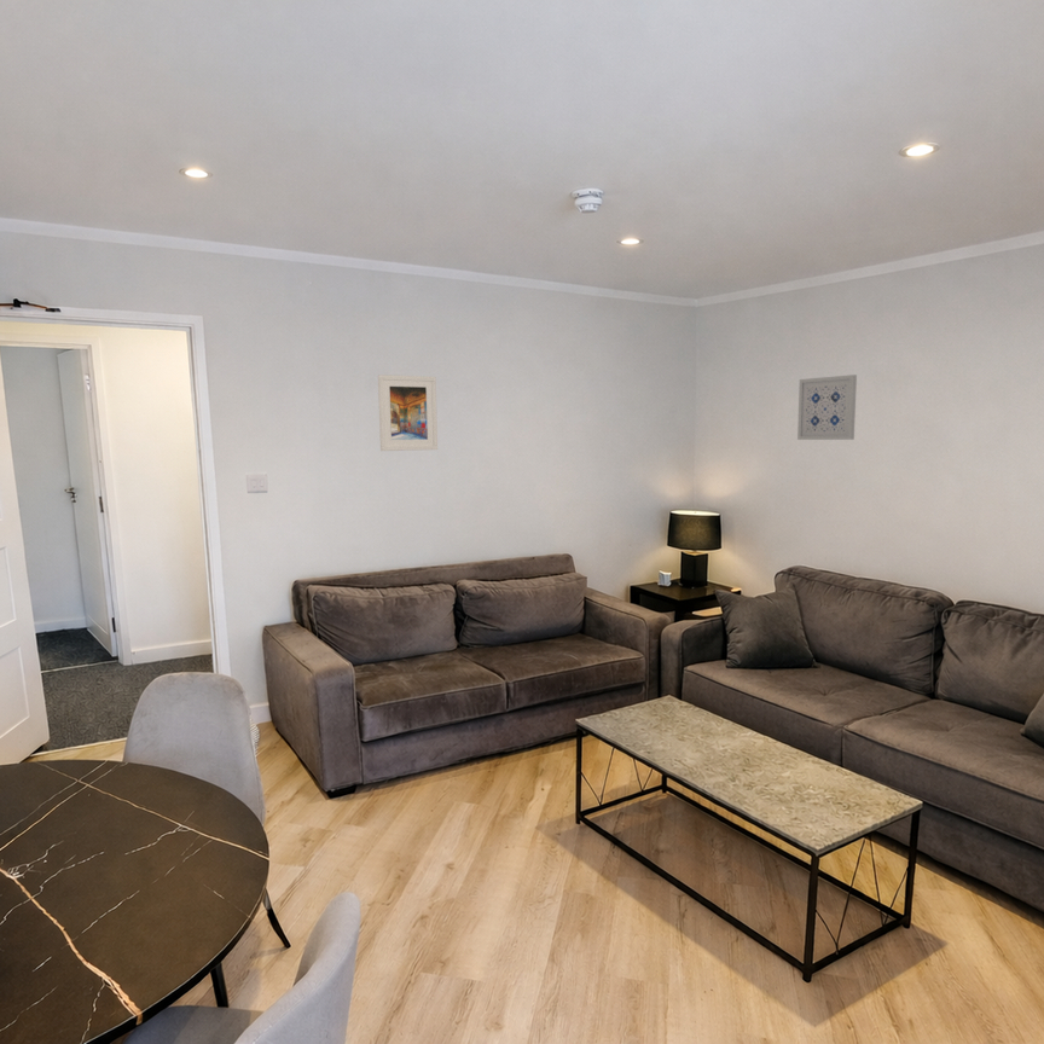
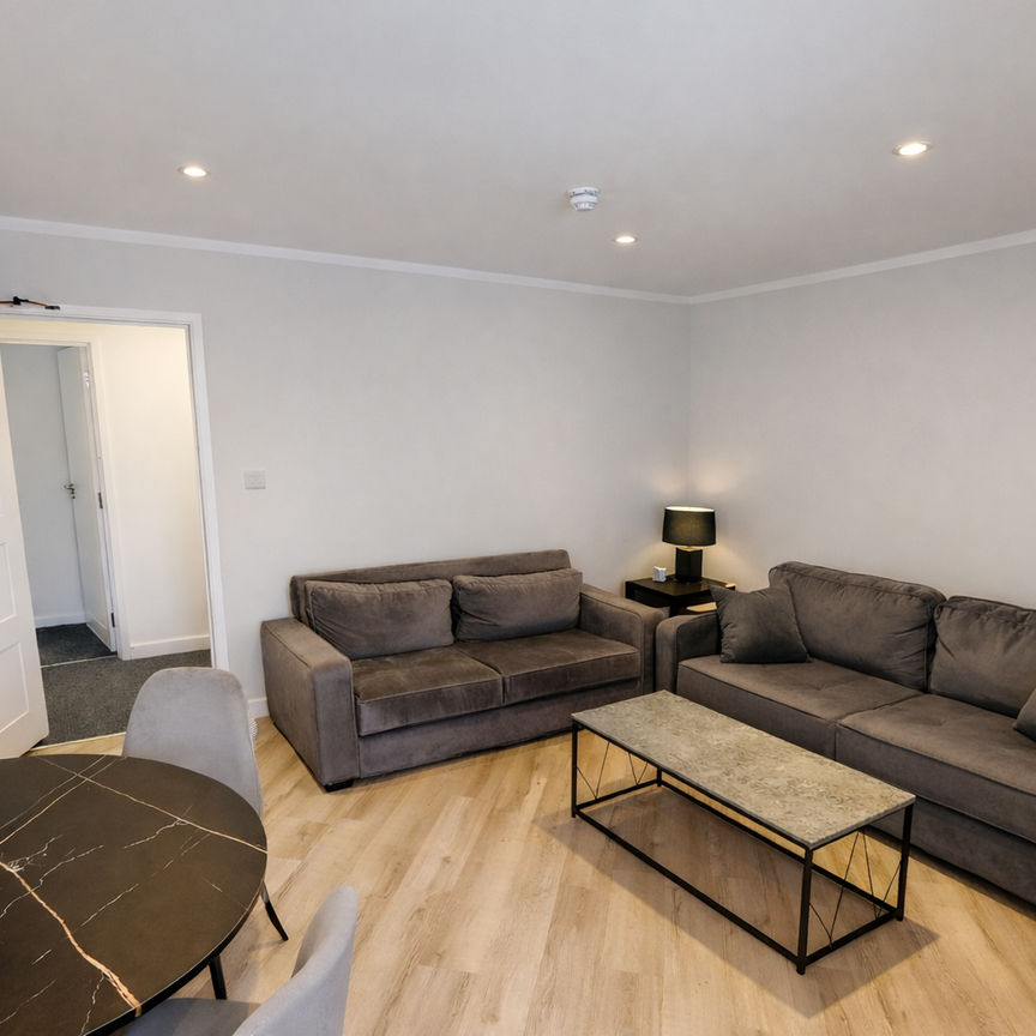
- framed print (408, 413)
- wall art (825, 408)
